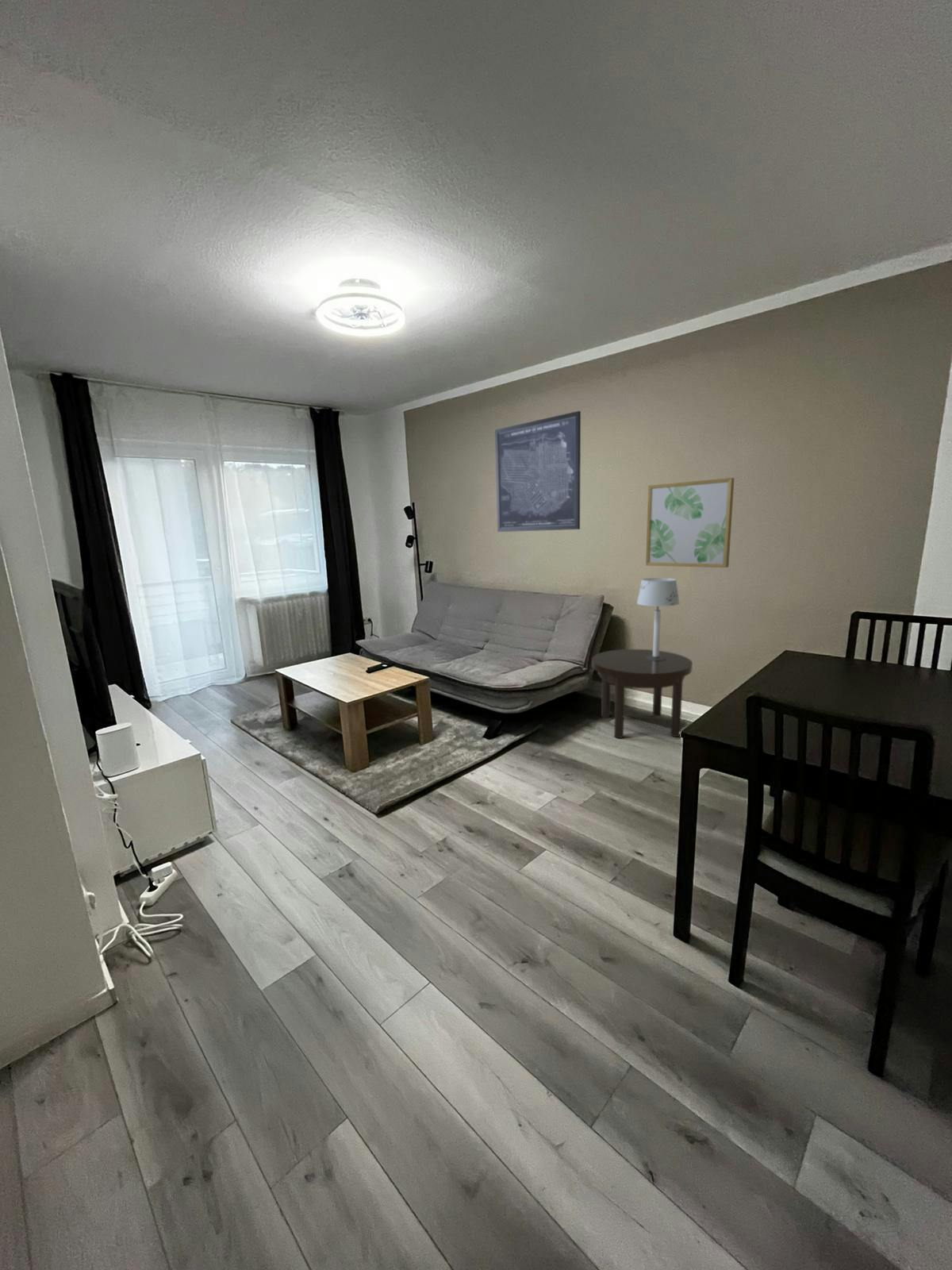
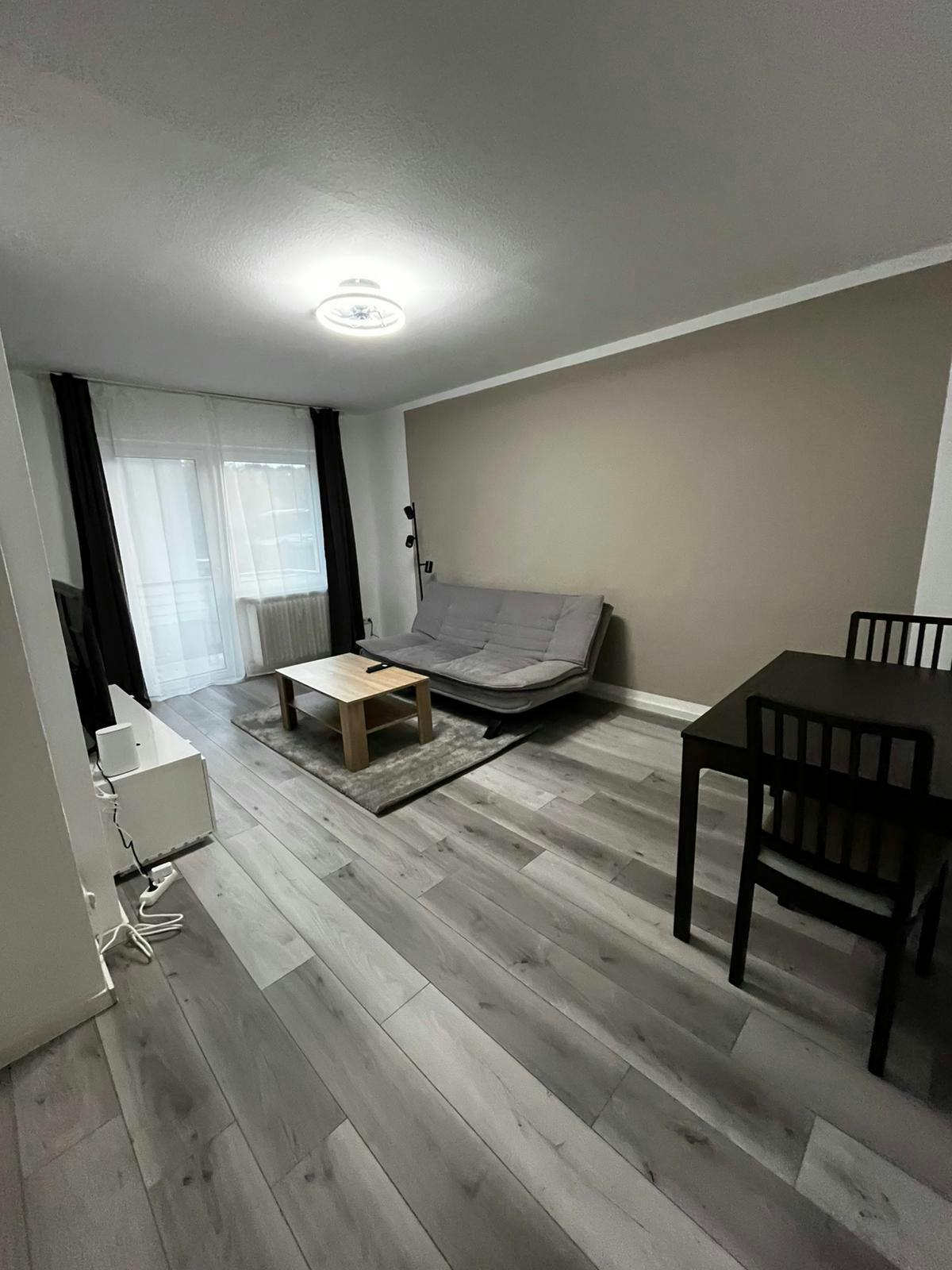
- table lamp (657, 619)
- wall art (535, 477)
- wall art (686, 525)
- side table (639, 687)
